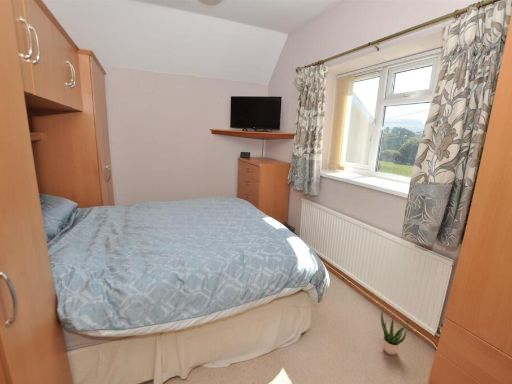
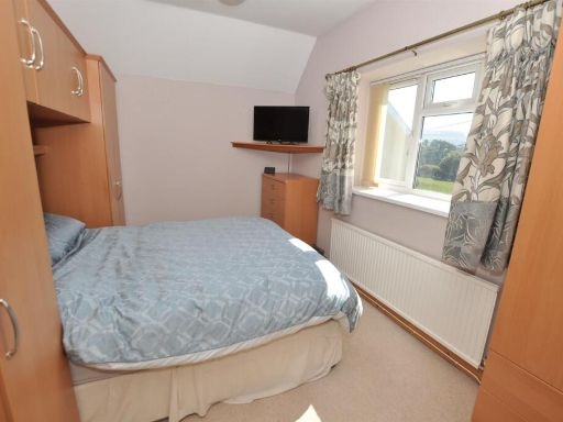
- potted plant (392, 333)
